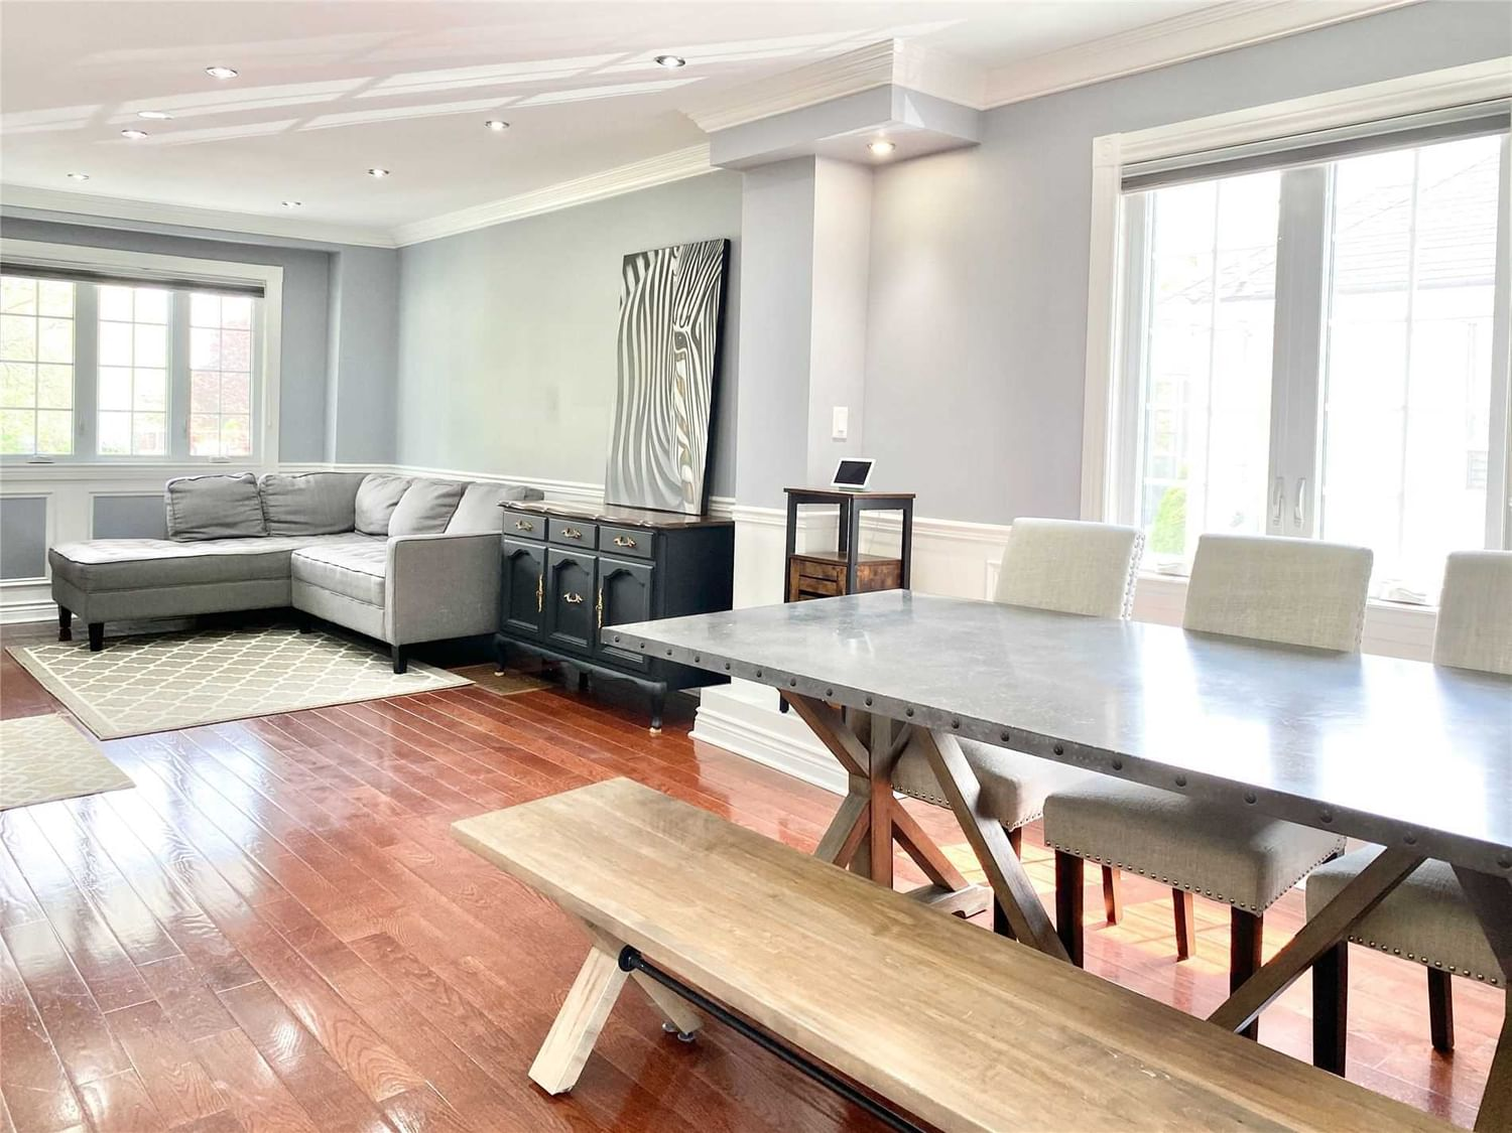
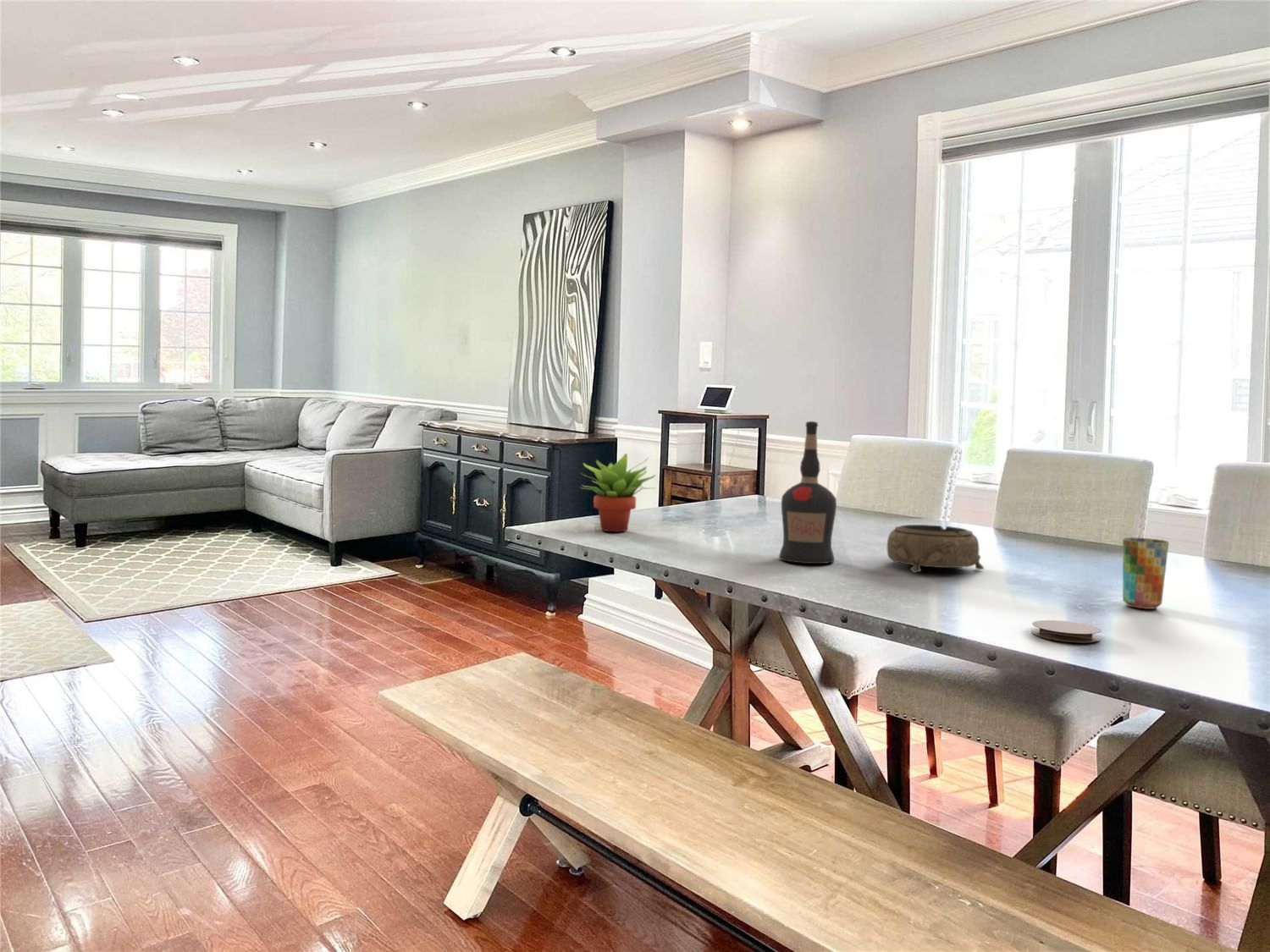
+ coaster (1065, 630)
+ decorative bowl (930, 547)
+ liquor bottle (809, 491)
+ cup (1143, 573)
+ succulent plant (617, 493)
